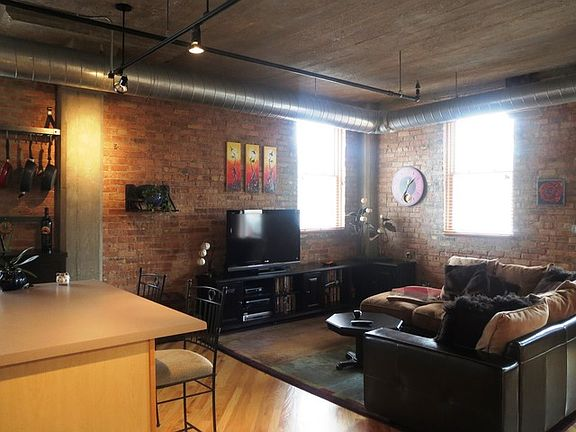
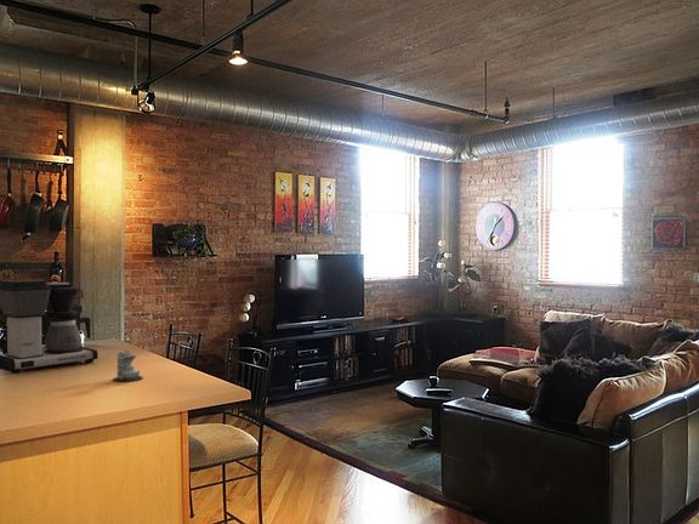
+ candle (127, 364)
+ coffee maker (49, 319)
